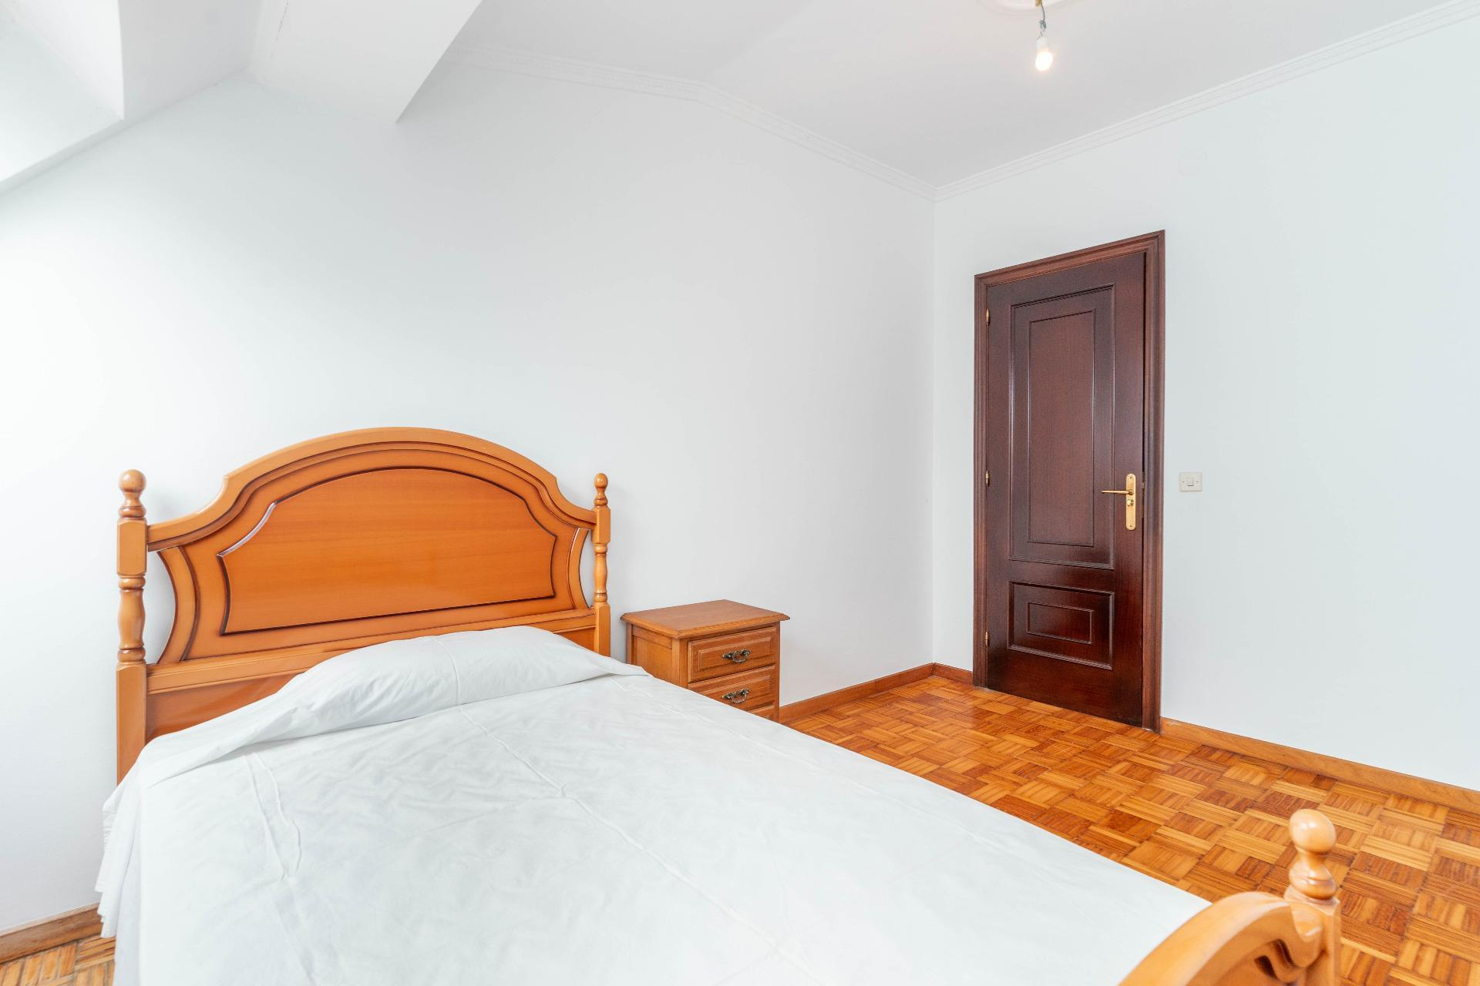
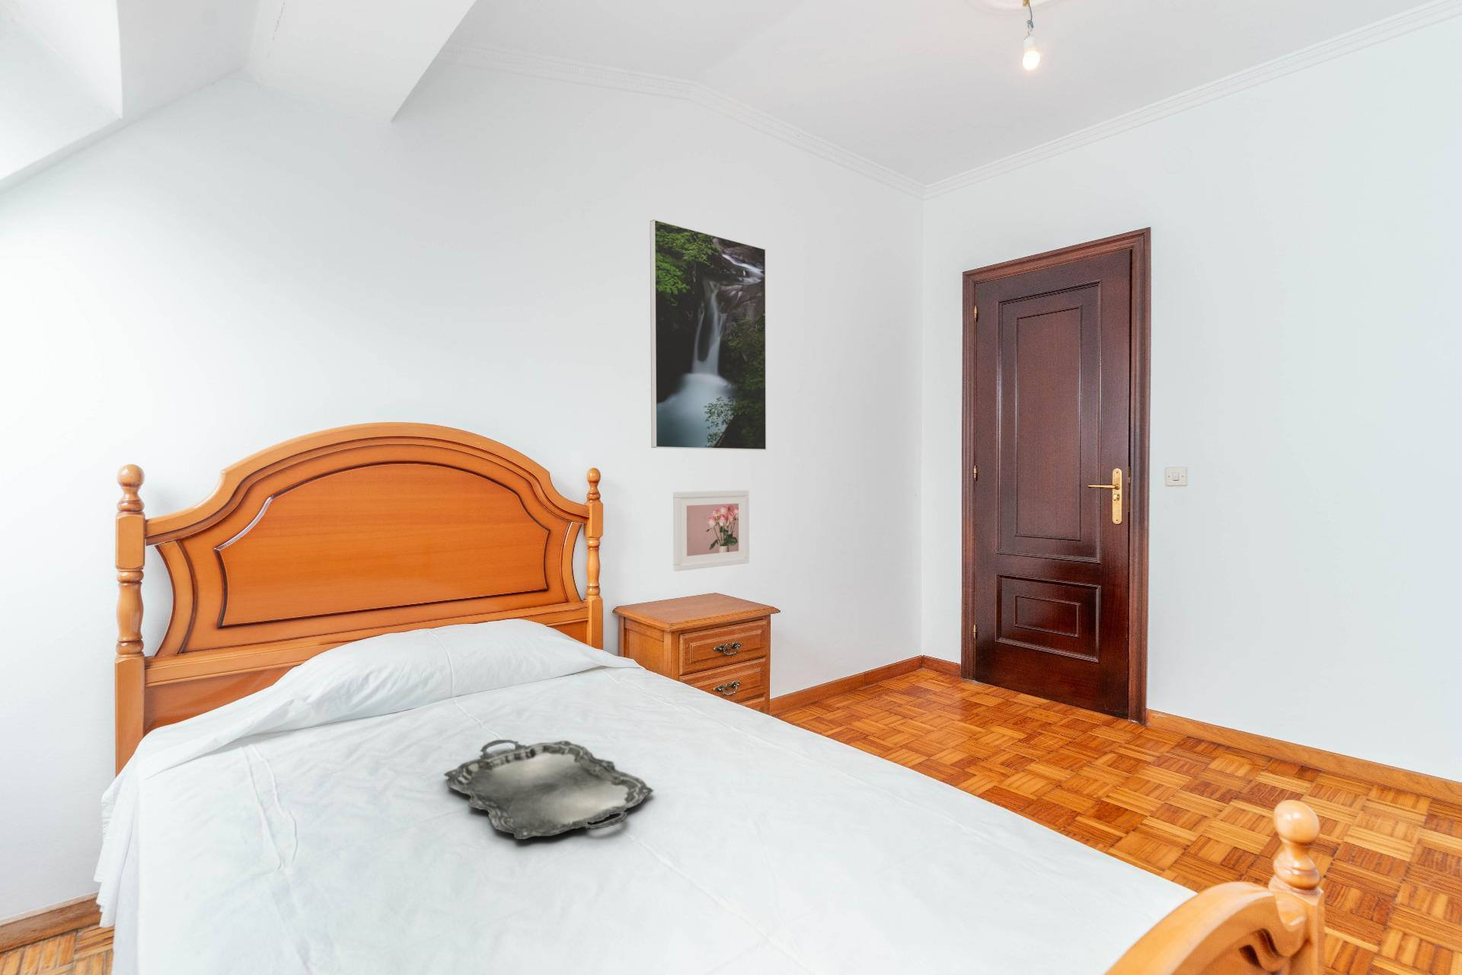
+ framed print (711, 529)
+ serving tray (545, 782)
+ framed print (711, 343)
